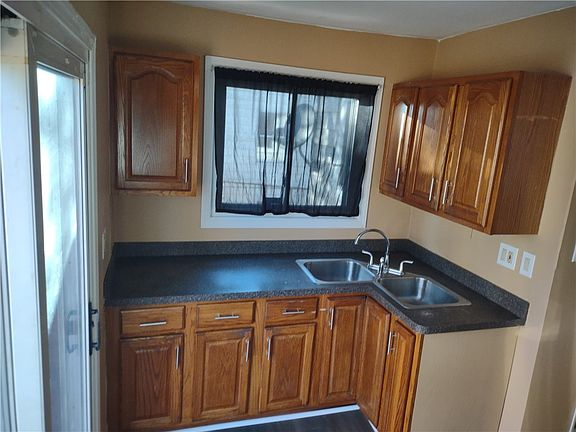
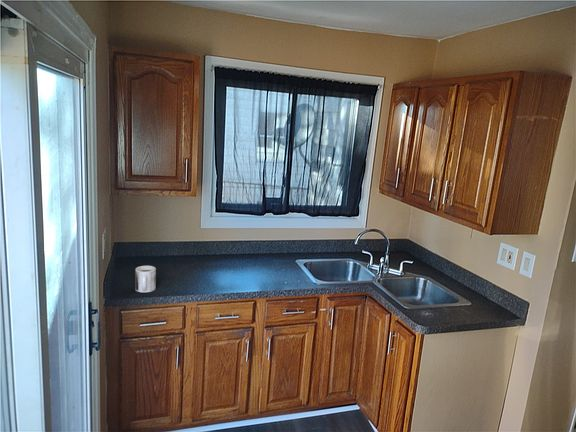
+ mug (144, 279)
